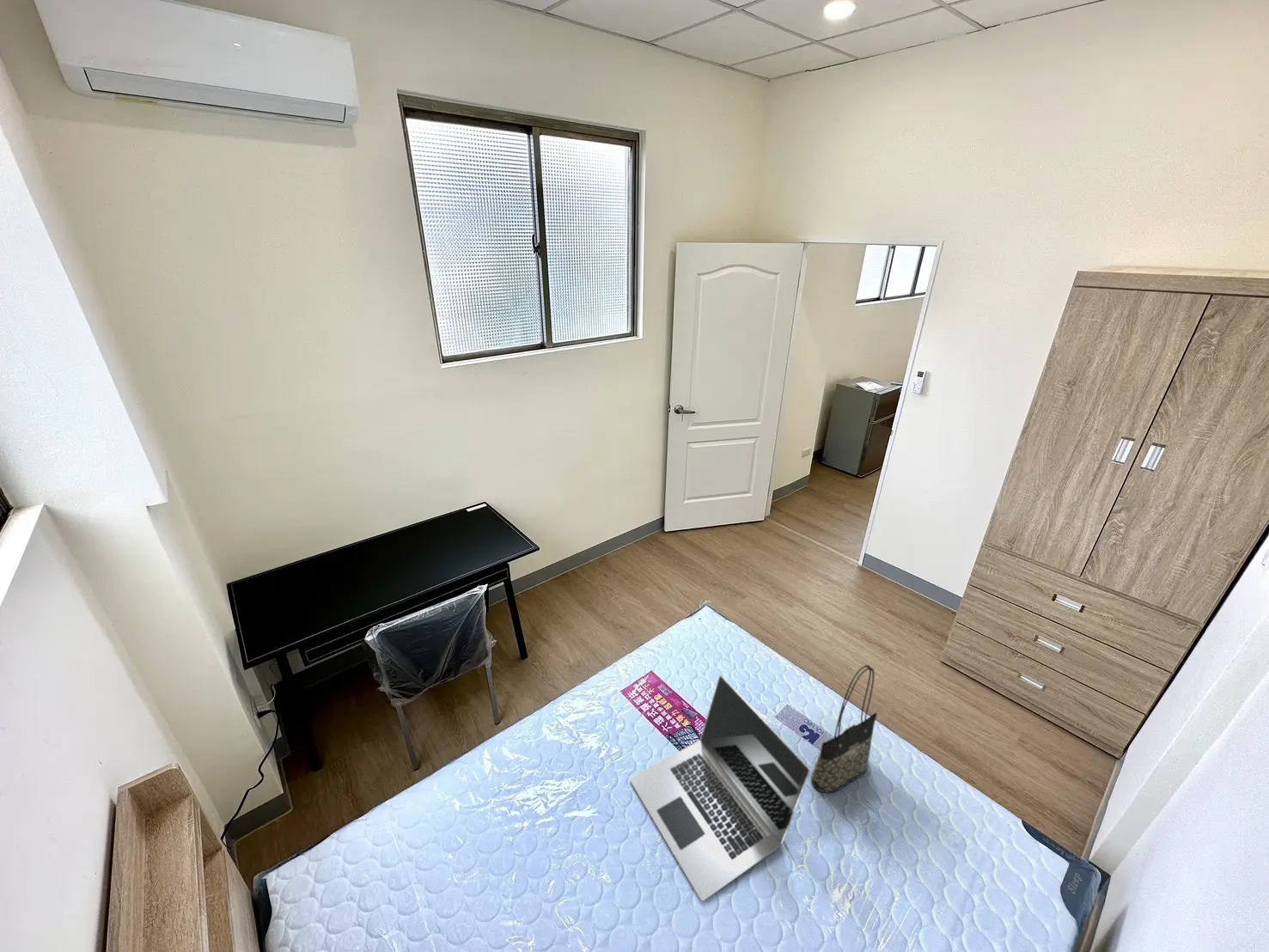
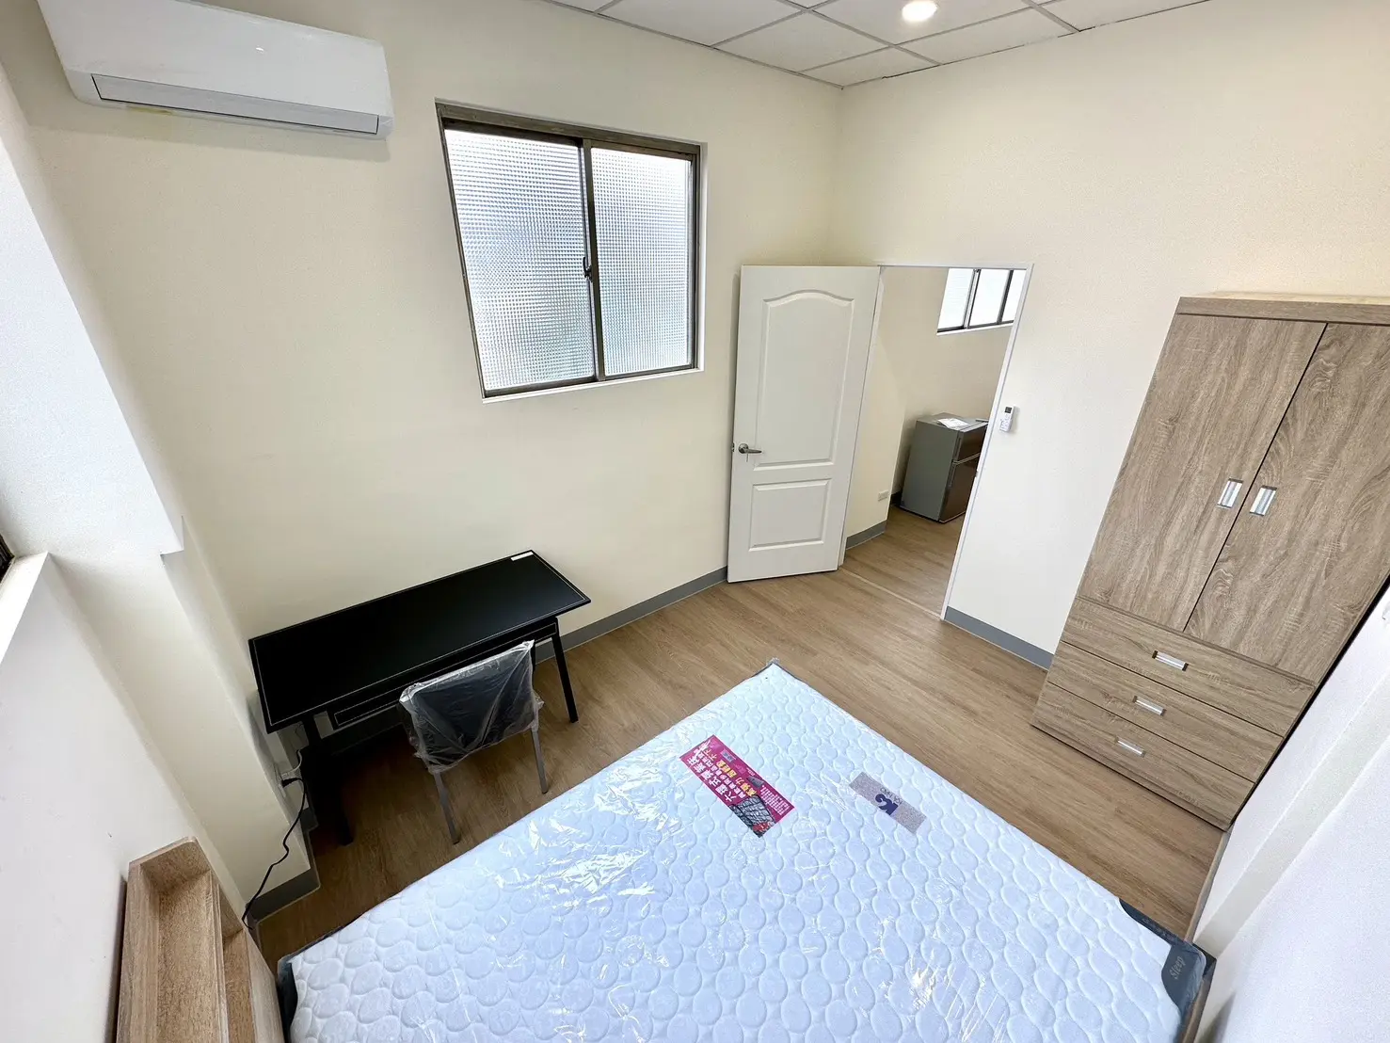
- tote bag (852, 725)
- laptop (712, 774)
